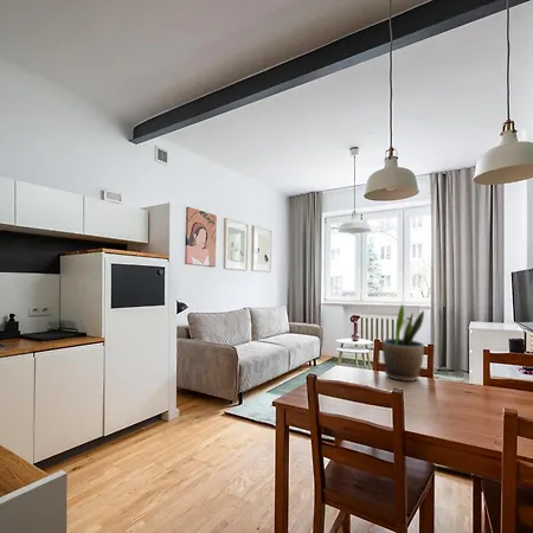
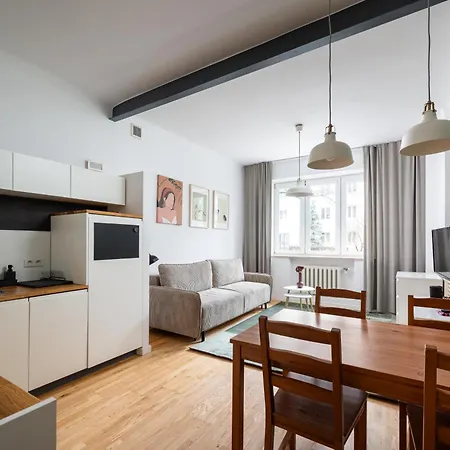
- potted plant (403, 340)
